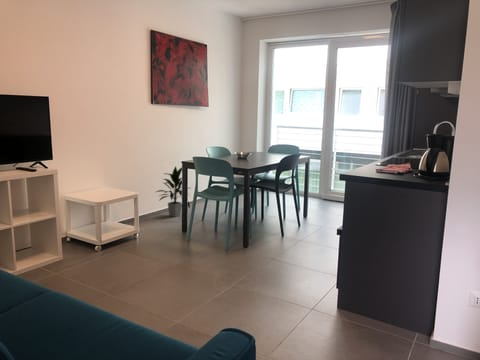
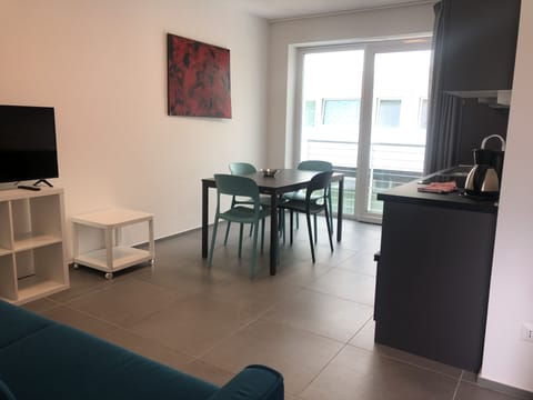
- indoor plant (175, 191)
